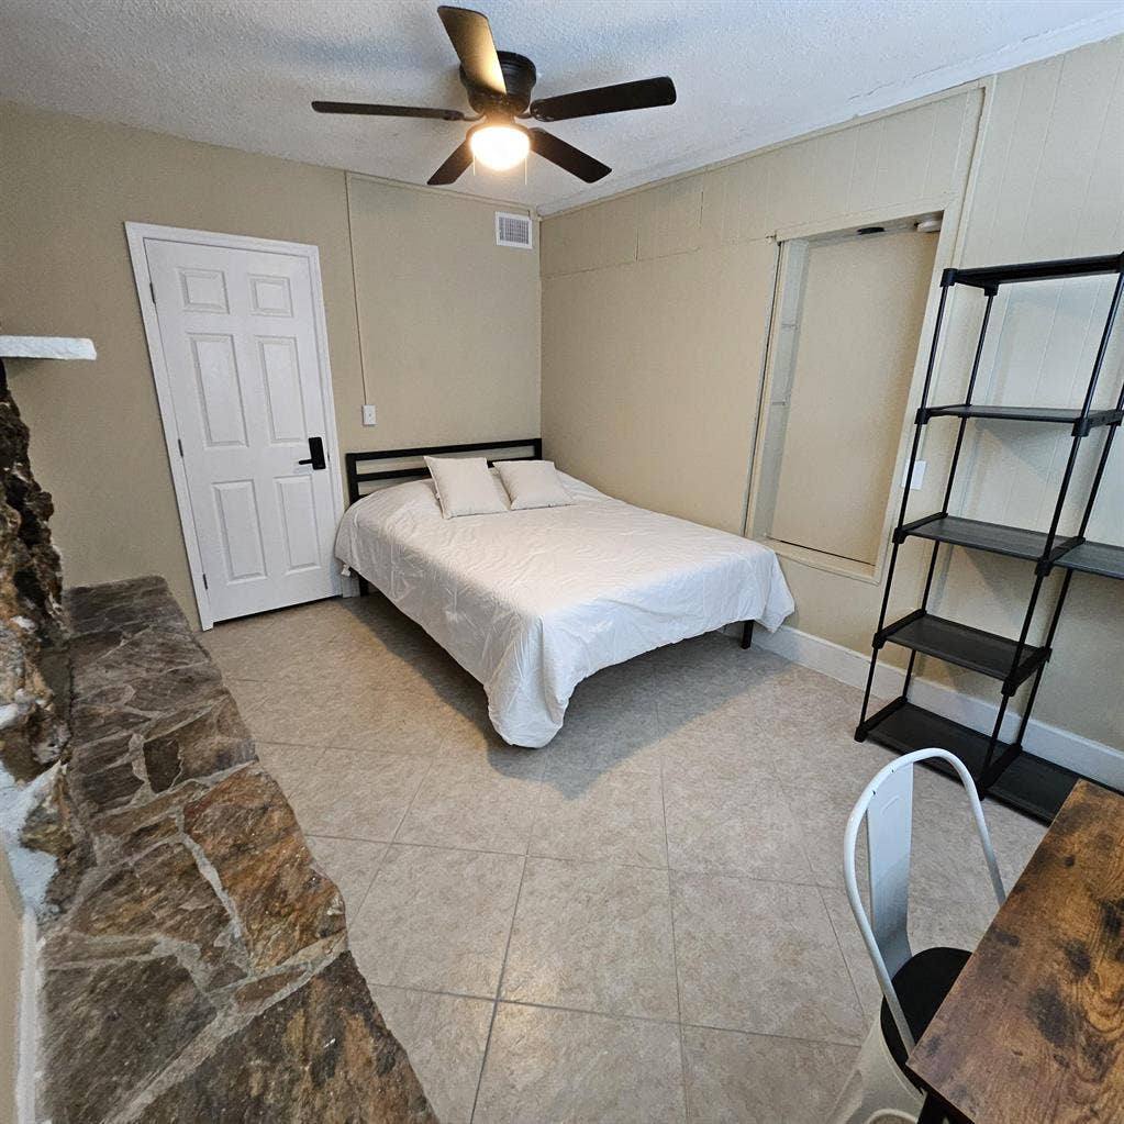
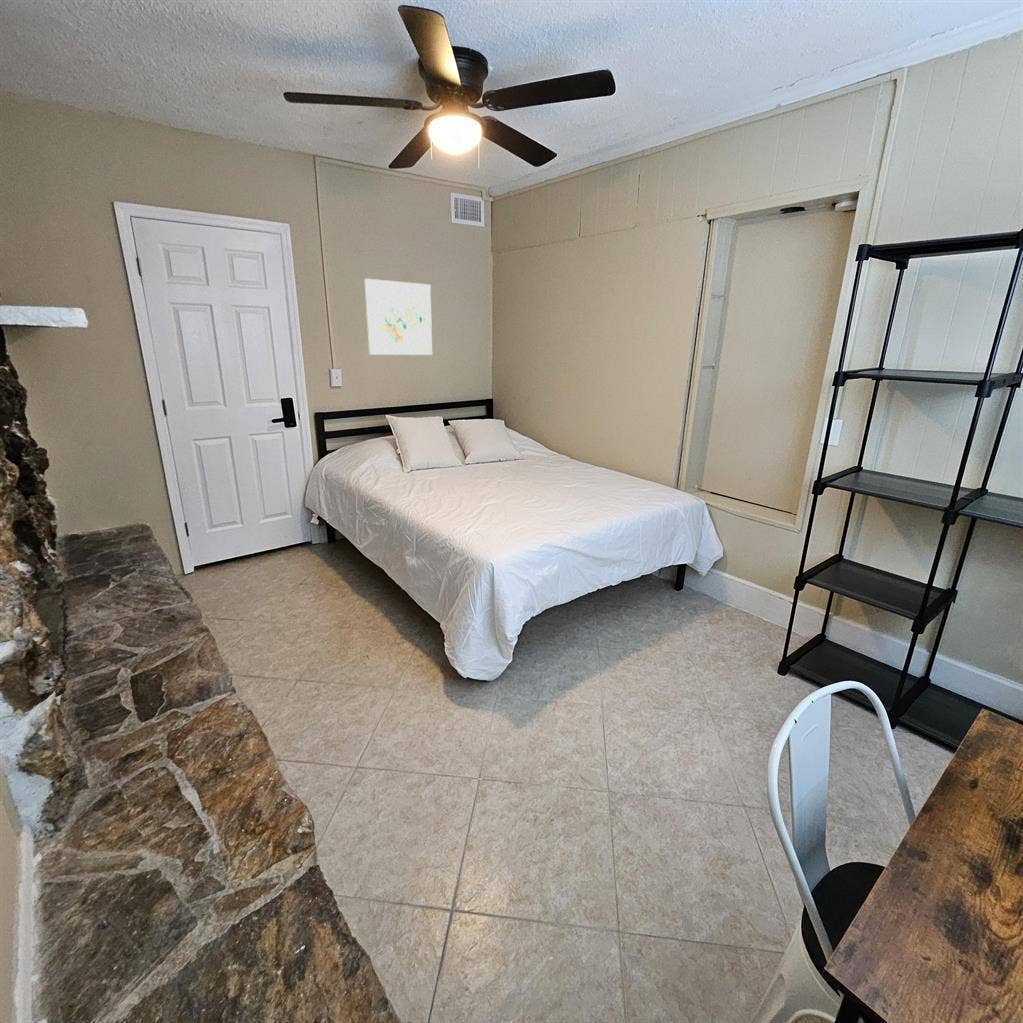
+ wall art (400, 319)
